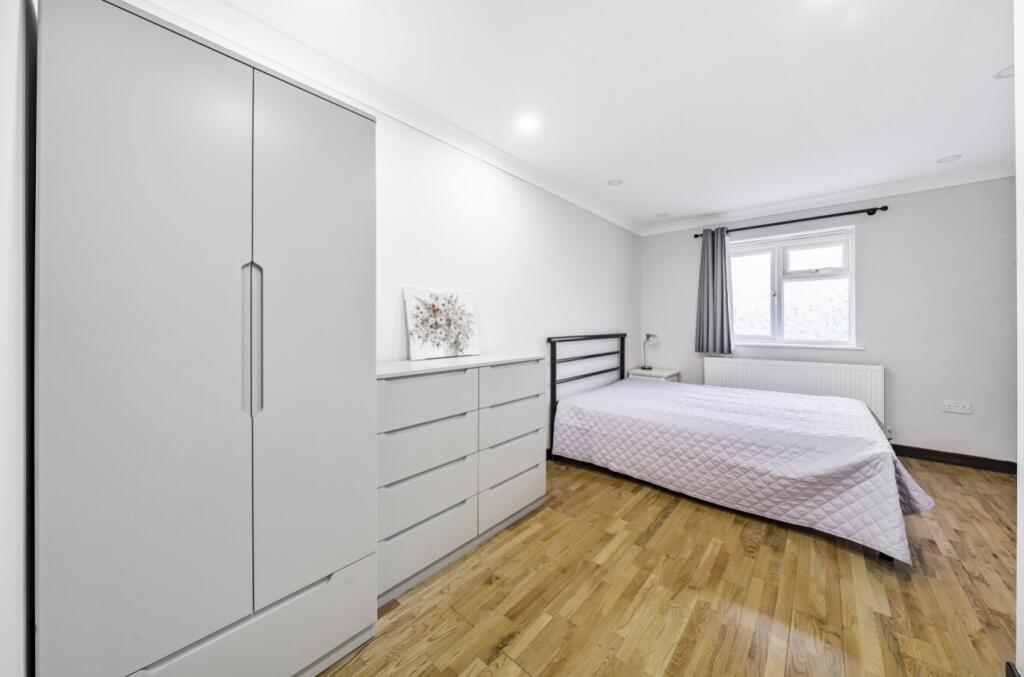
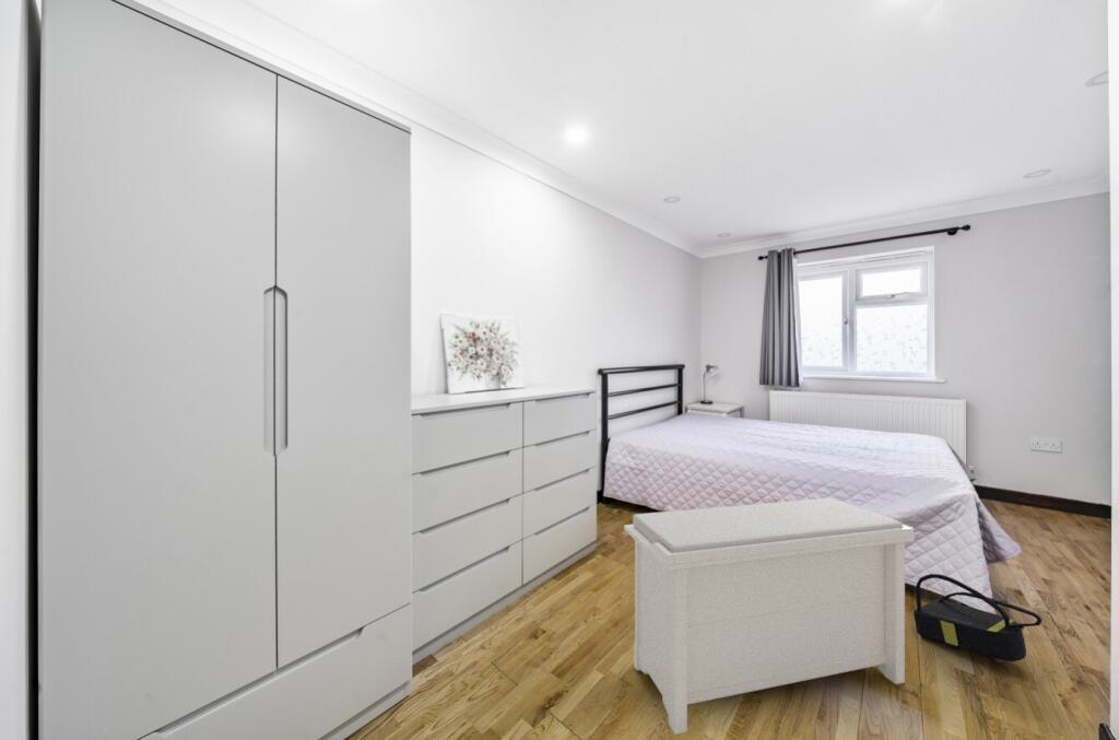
+ bench (764, 596)
+ backpack (977, 616)
